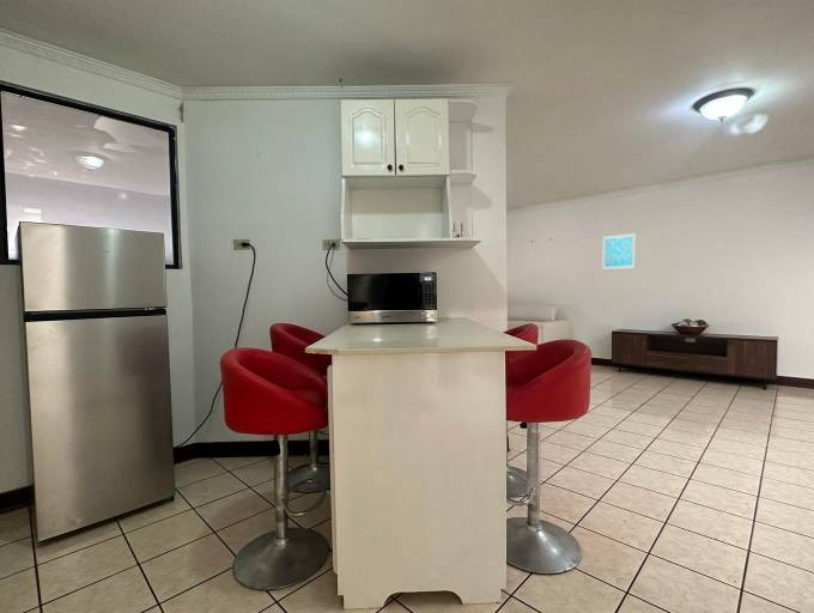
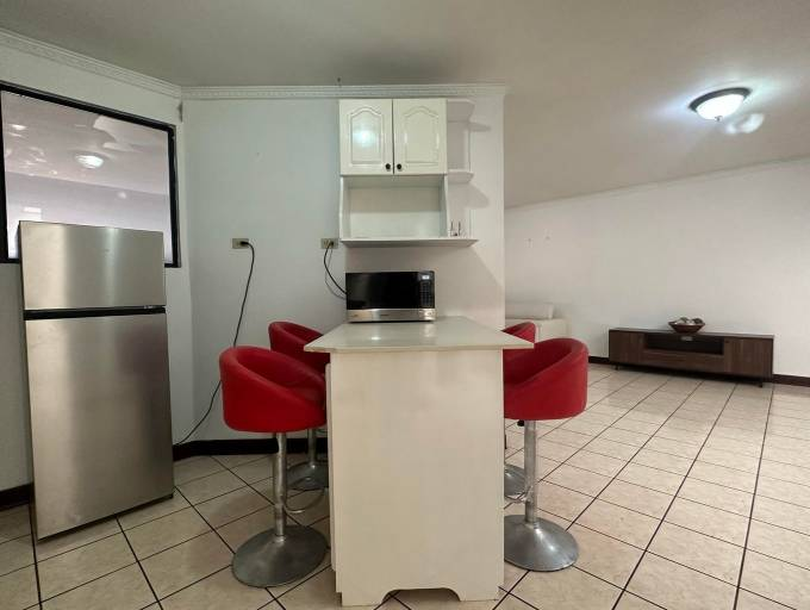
- wall art (618, 251)
